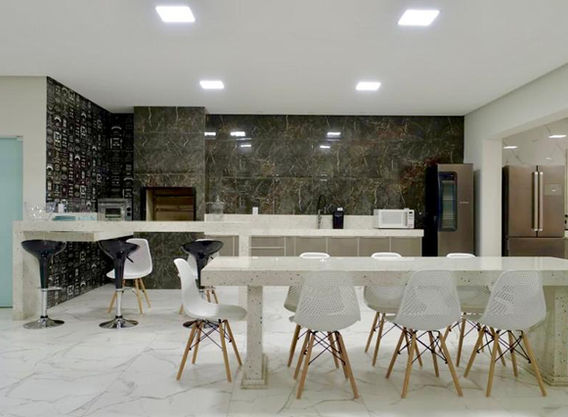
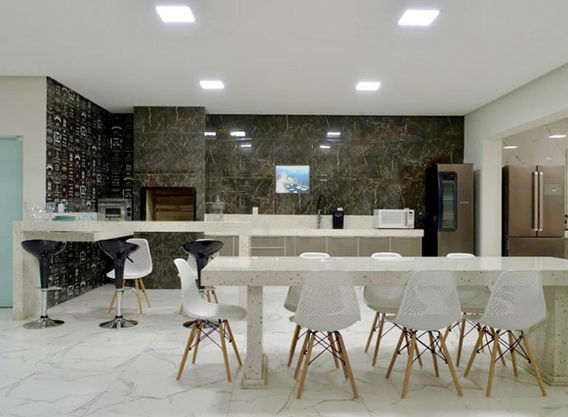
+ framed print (292, 179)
